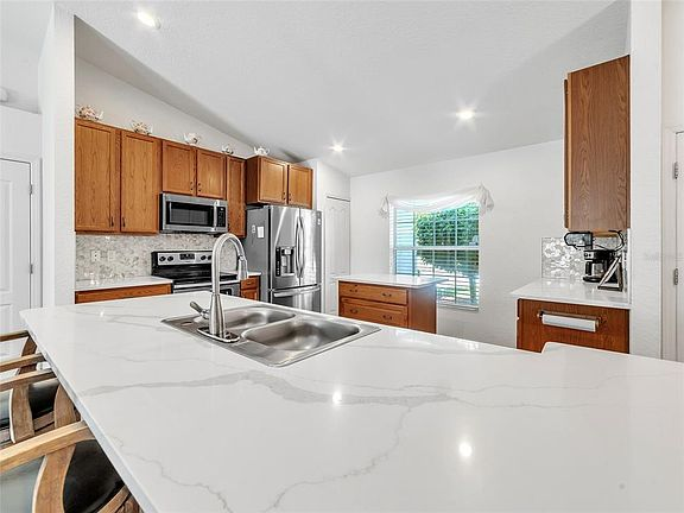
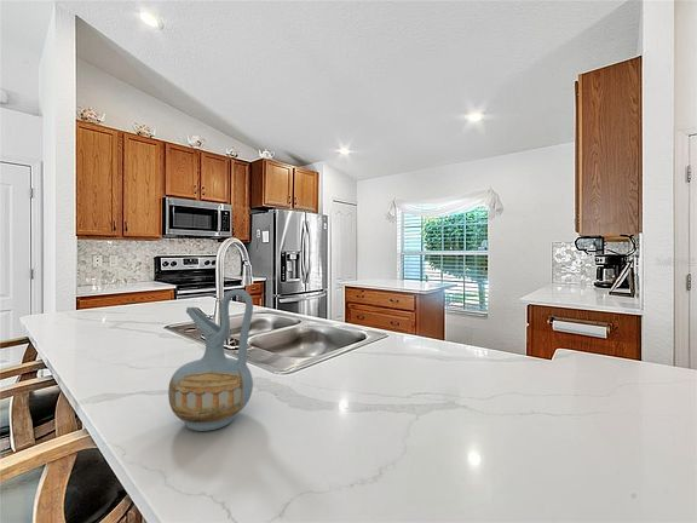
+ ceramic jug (212, 355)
